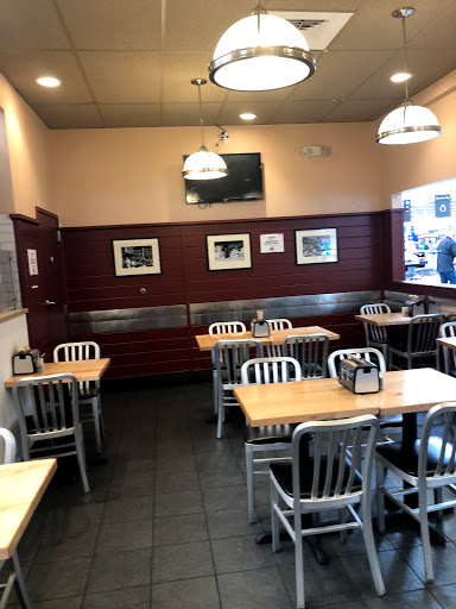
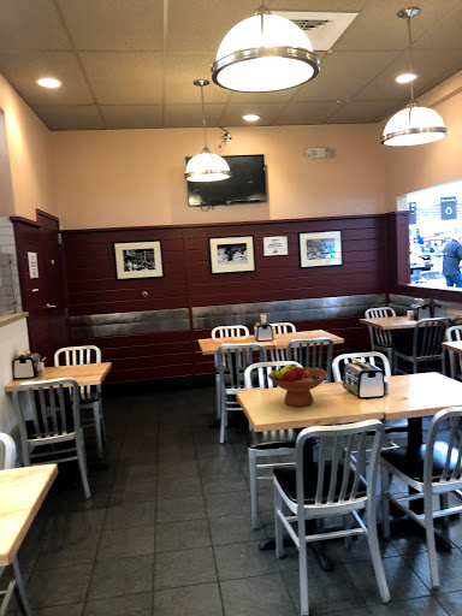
+ fruit bowl (297, 383)
